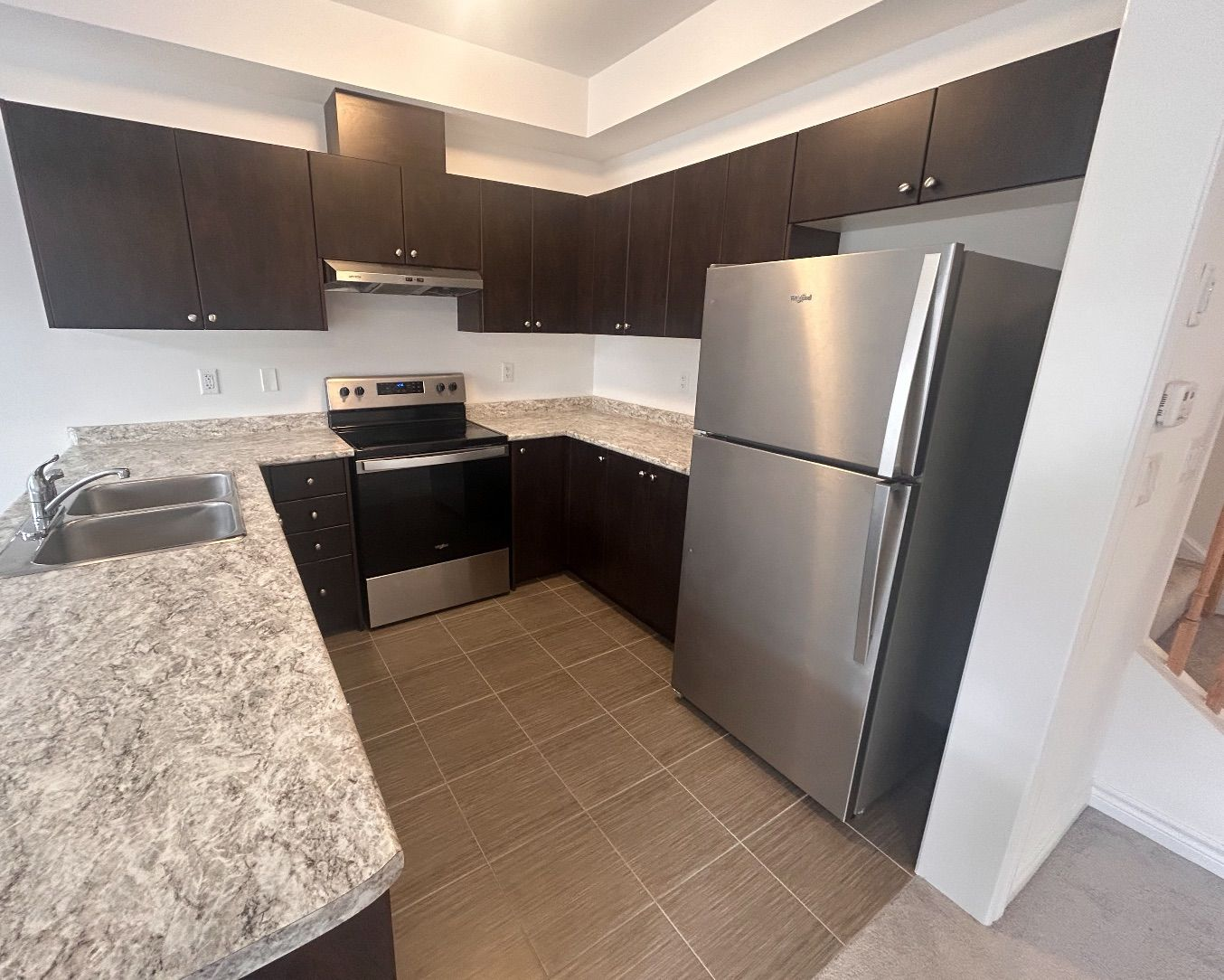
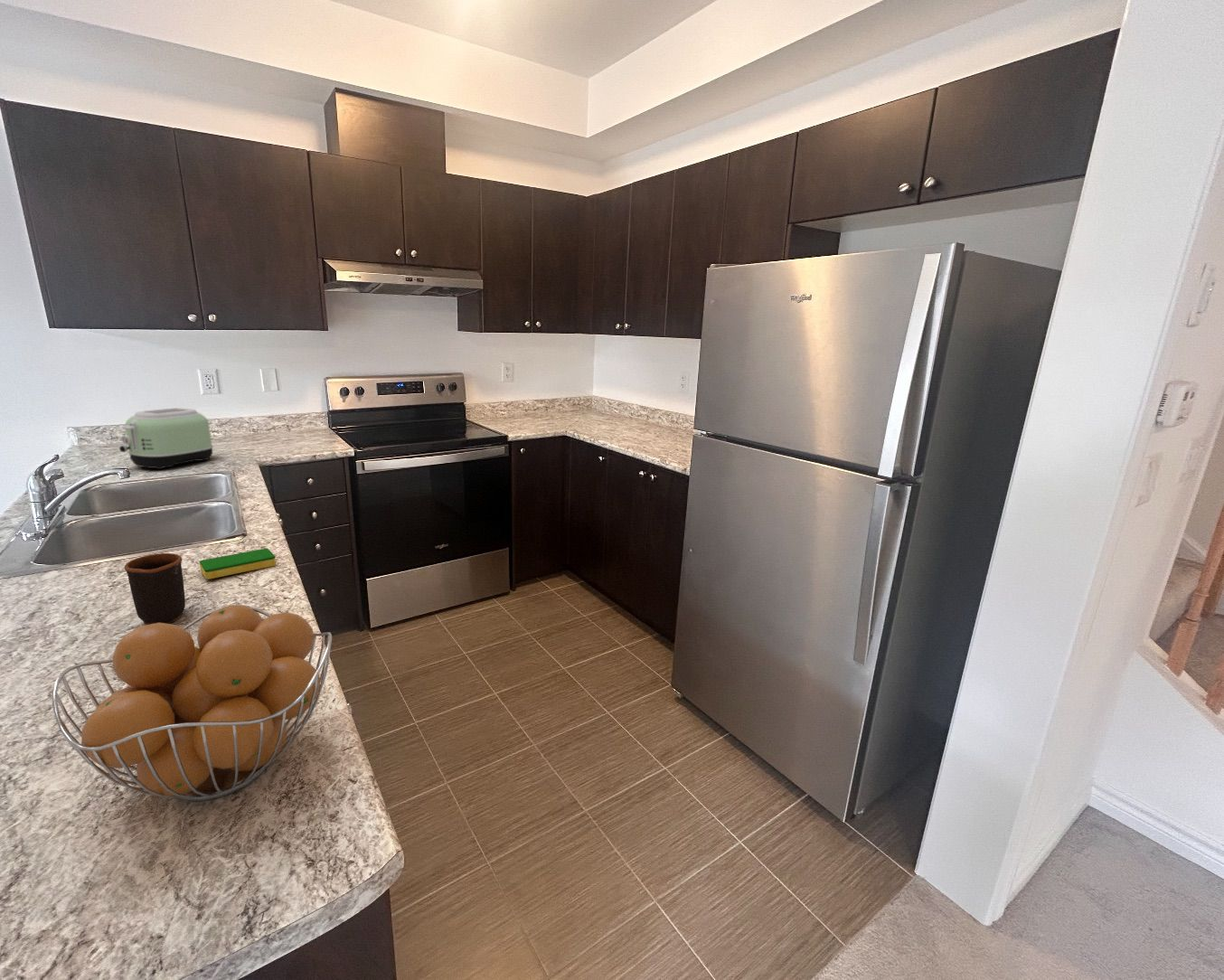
+ toaster (167, 438)
+ dish sponge (238, 562)
+ fruit basket (212, 699)
+ mug (159, 586)
